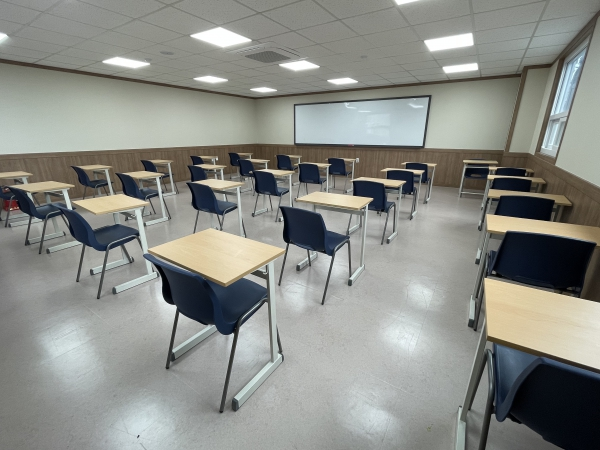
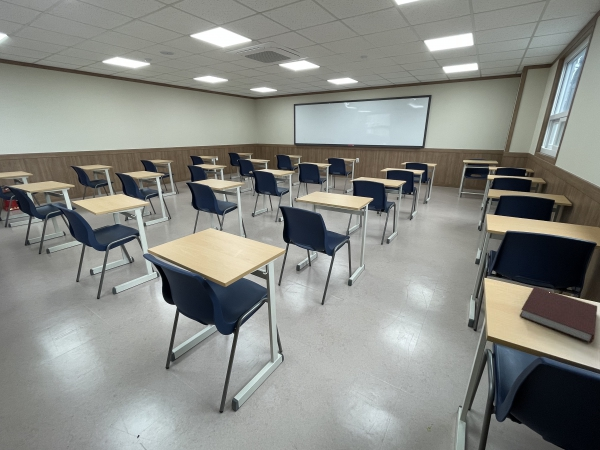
+ notebook (559, 311)
